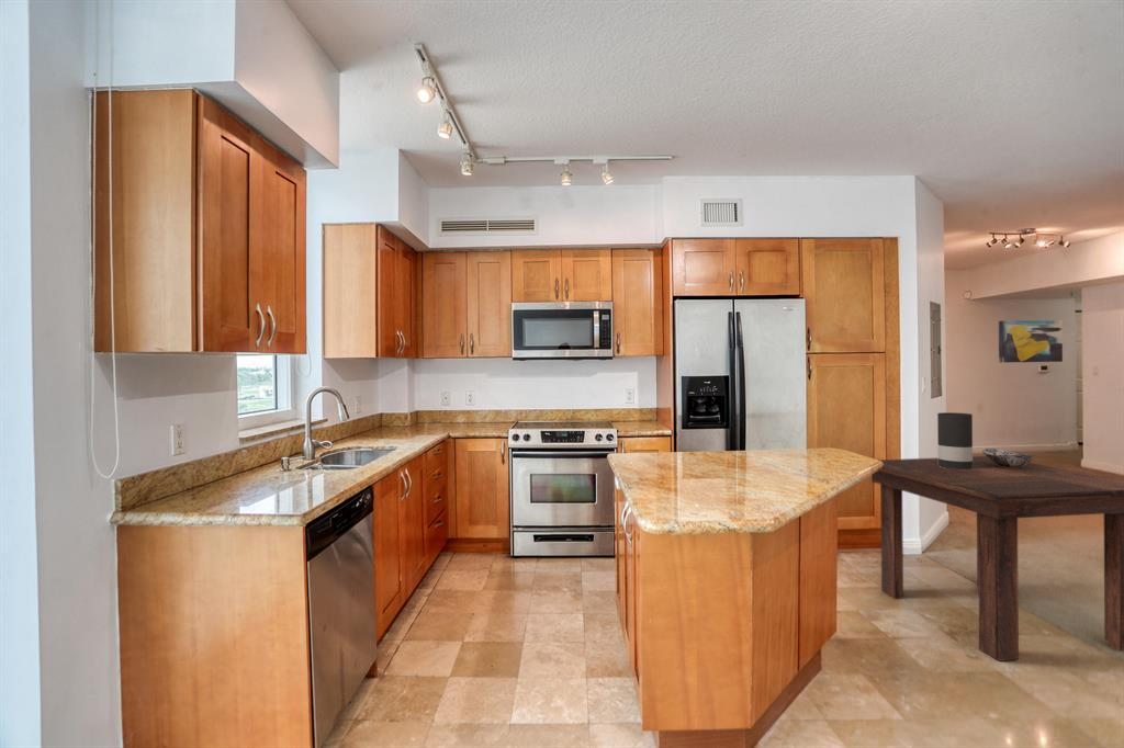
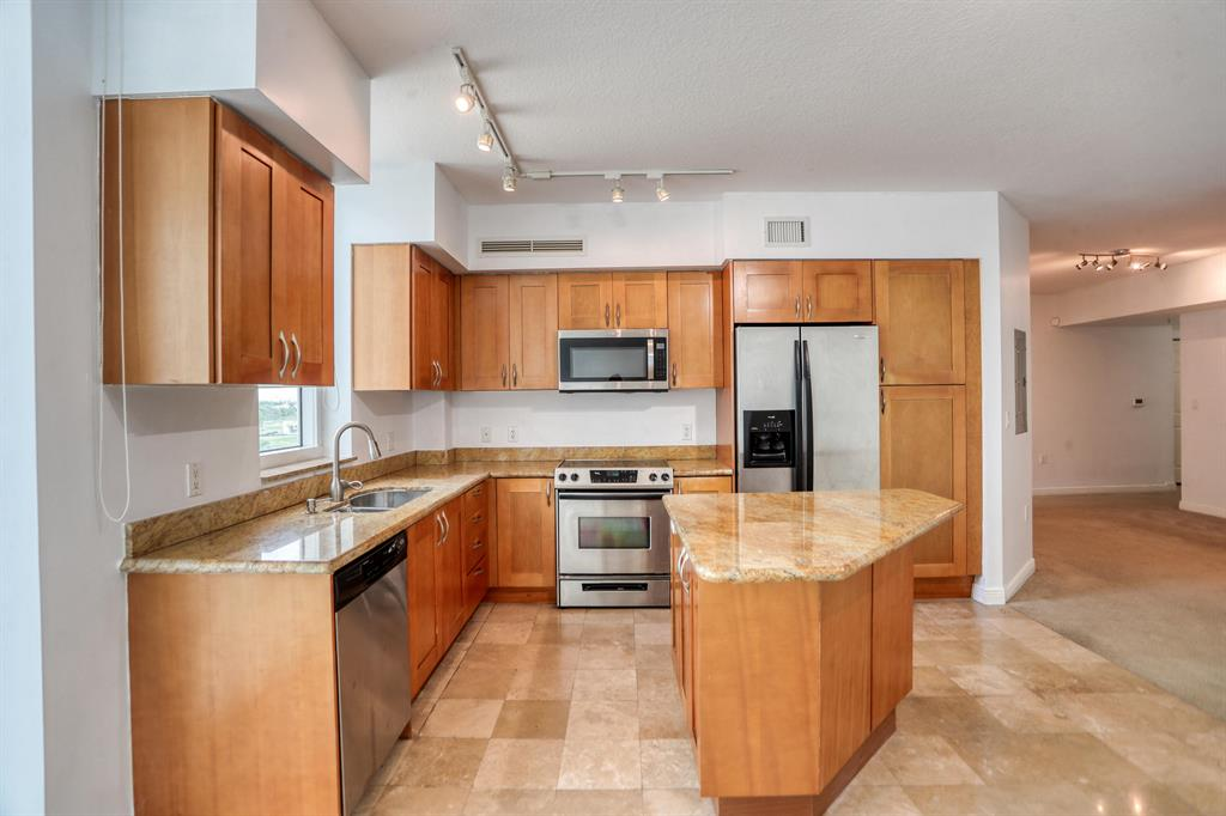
- dining table (993, 544)
- vase (954, 440)
- wall art (1030, 341)
- decorative bowl (1008, 458)
